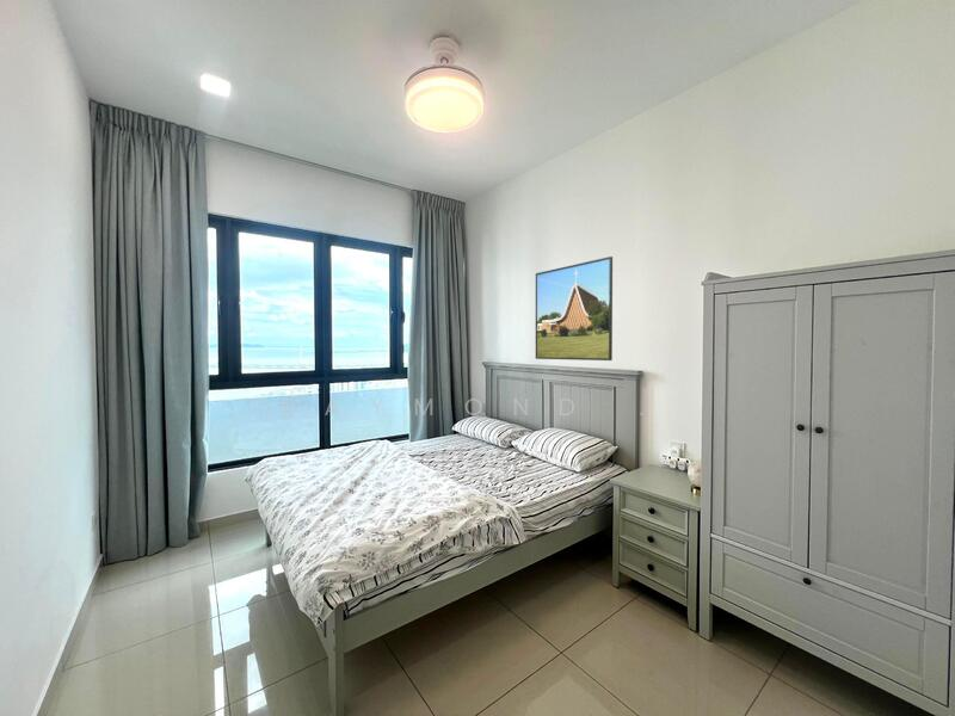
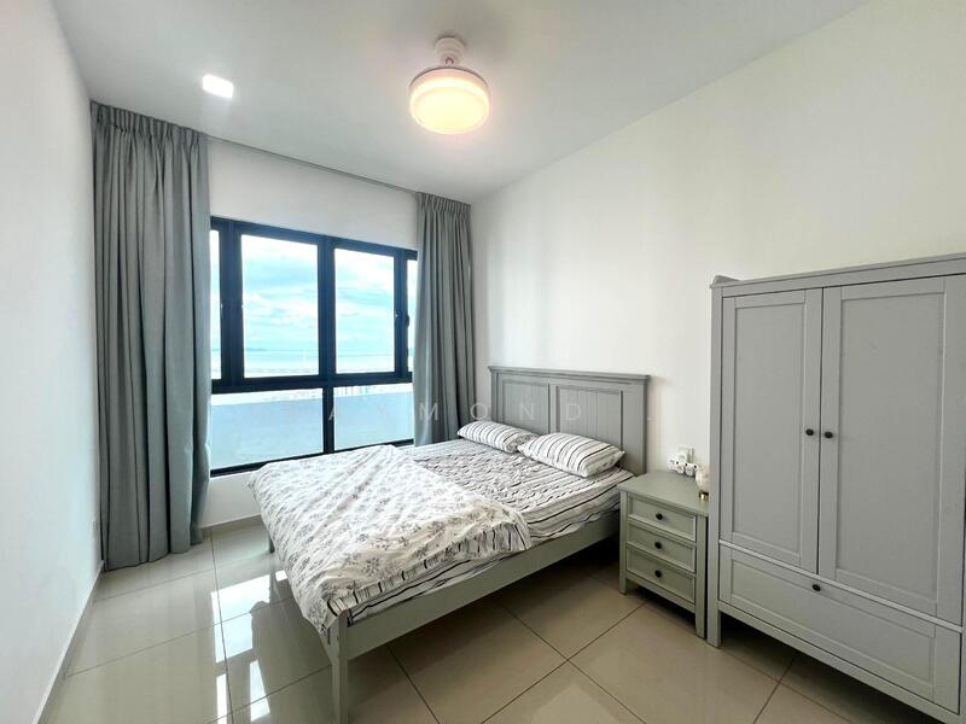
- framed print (569, 313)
